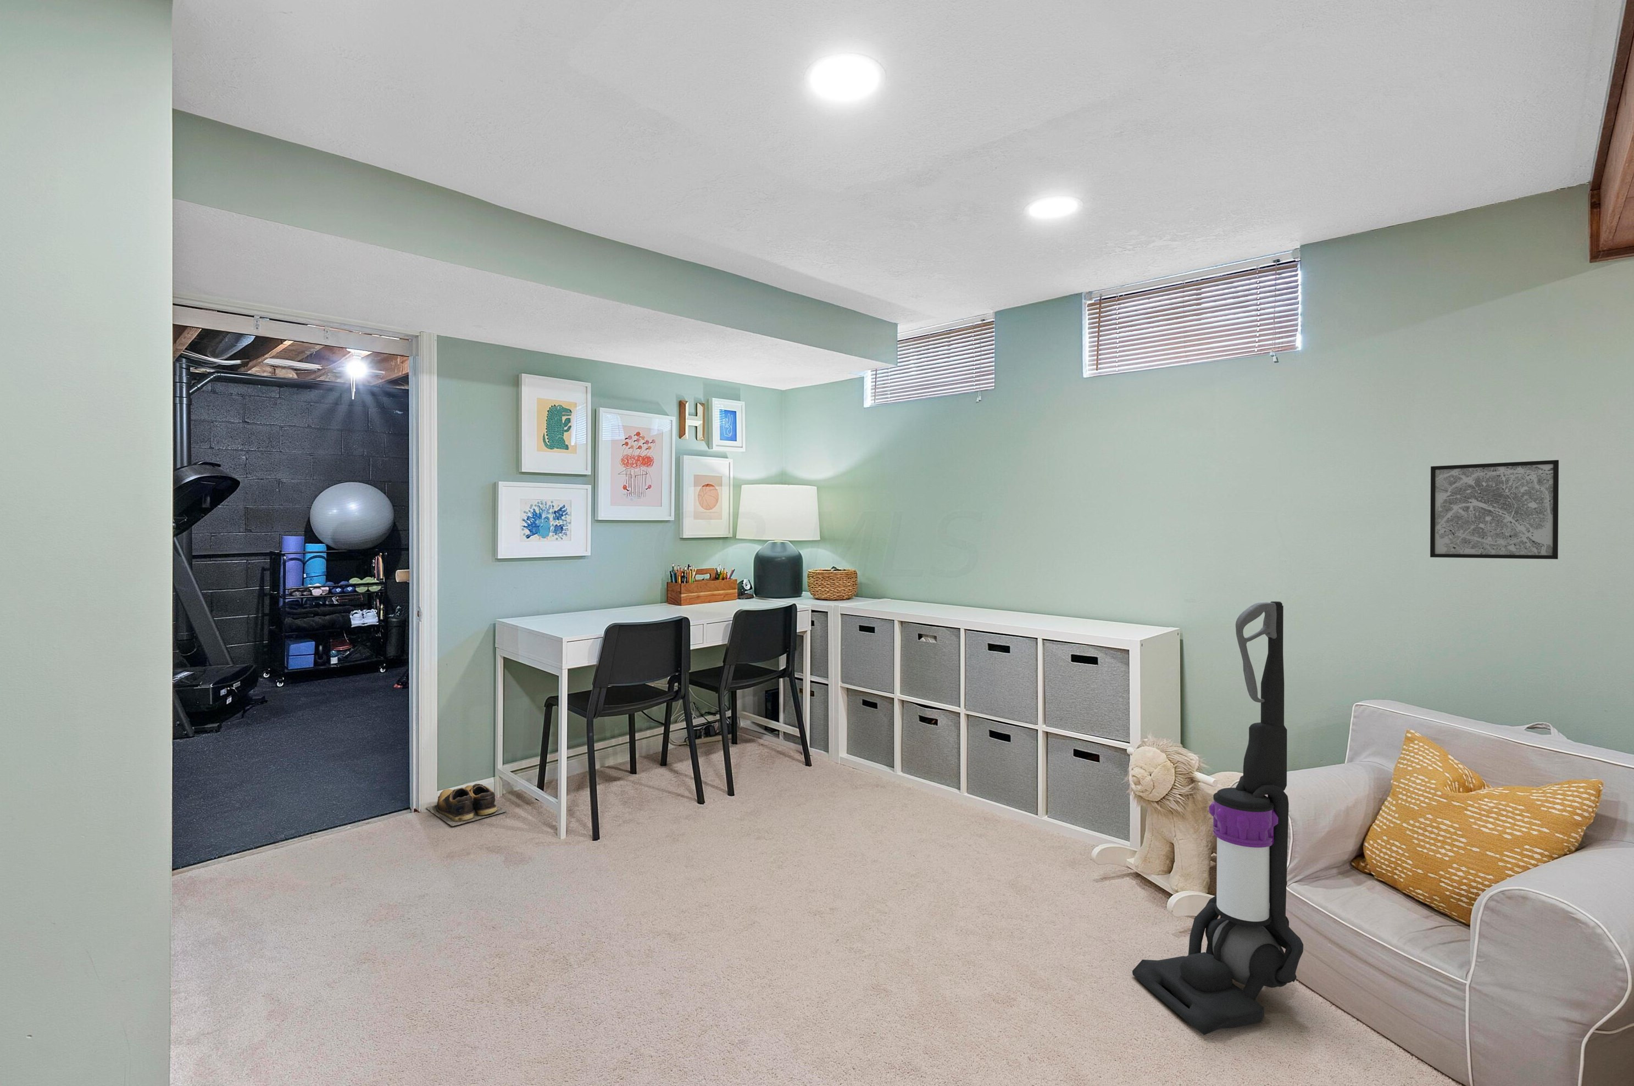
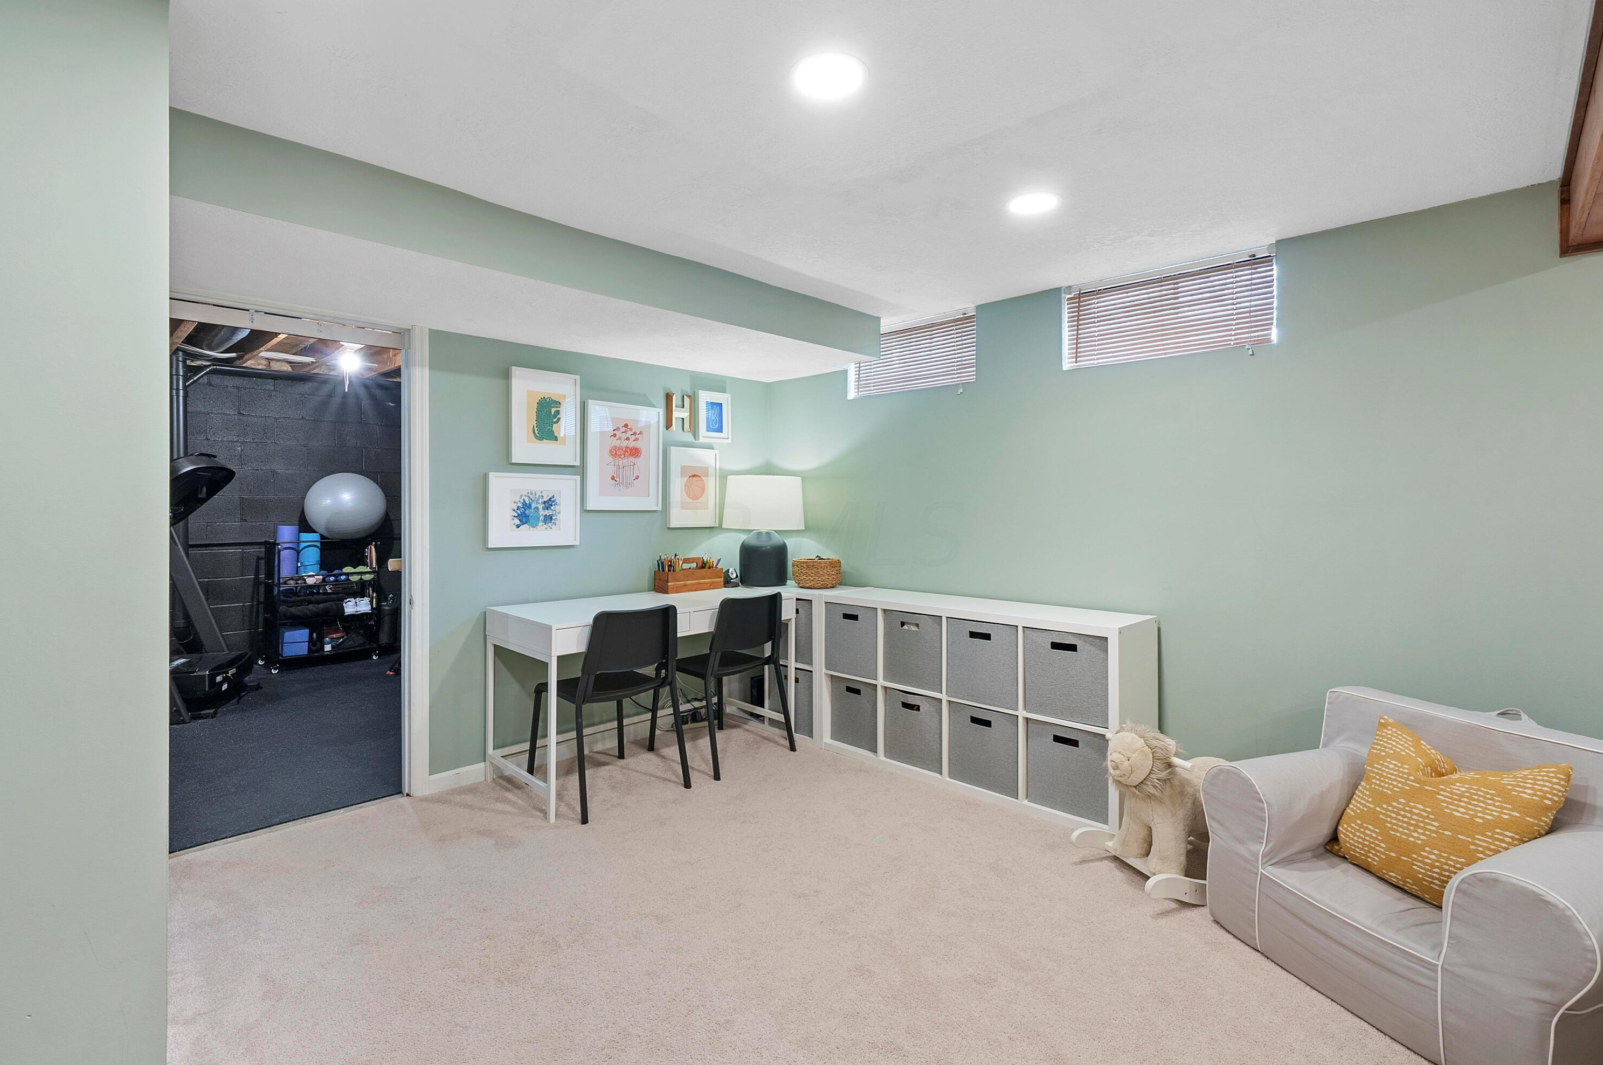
- wall art (1492, 510)
- shoes (465, 798)
- vacuum cleaner (1232, 799)
